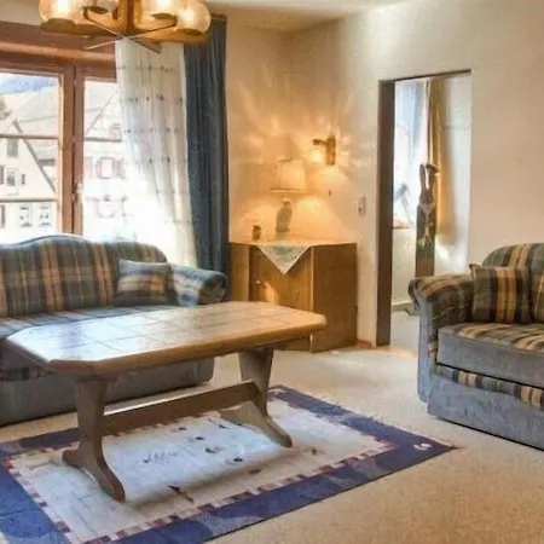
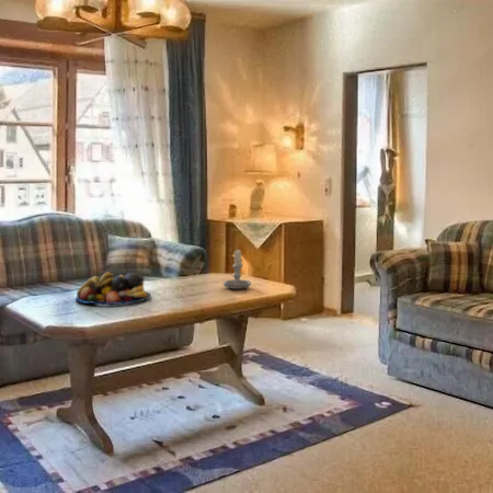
+ candle (237, 267)
+ fruit bowl (113, 285)
